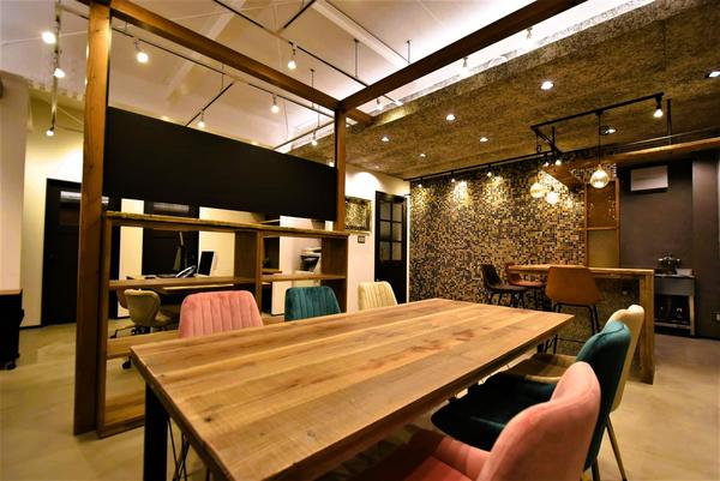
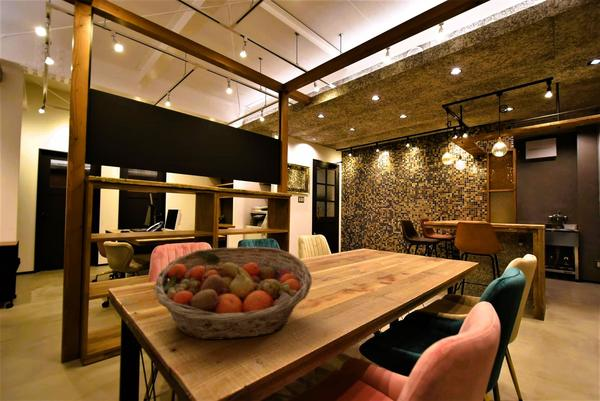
+ fruit basket (237, 285)
